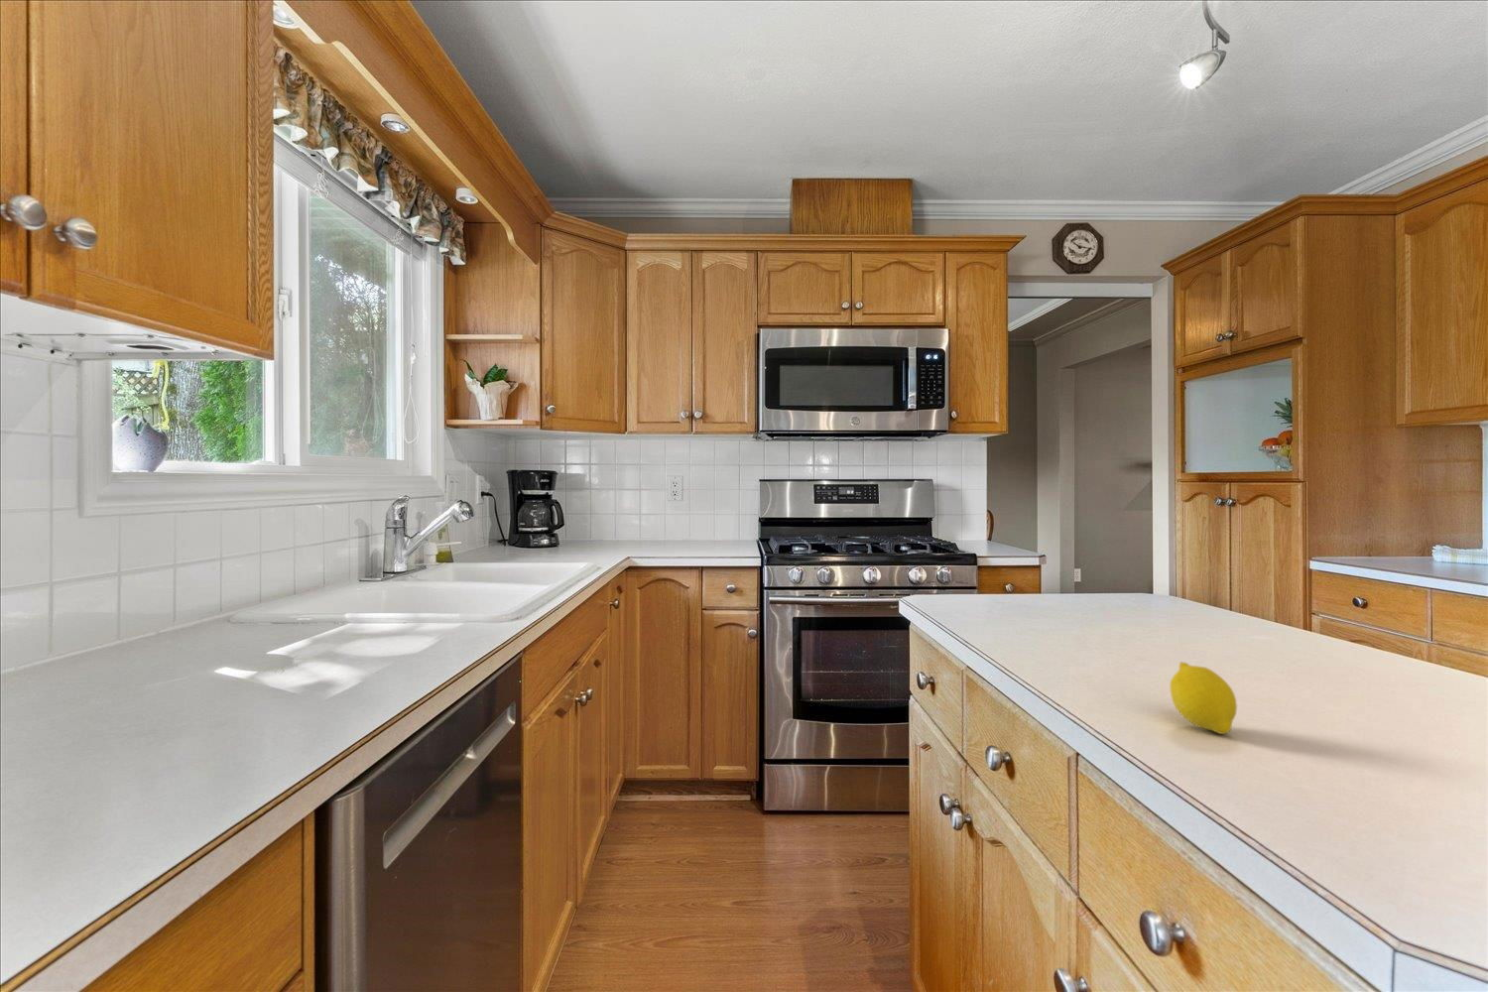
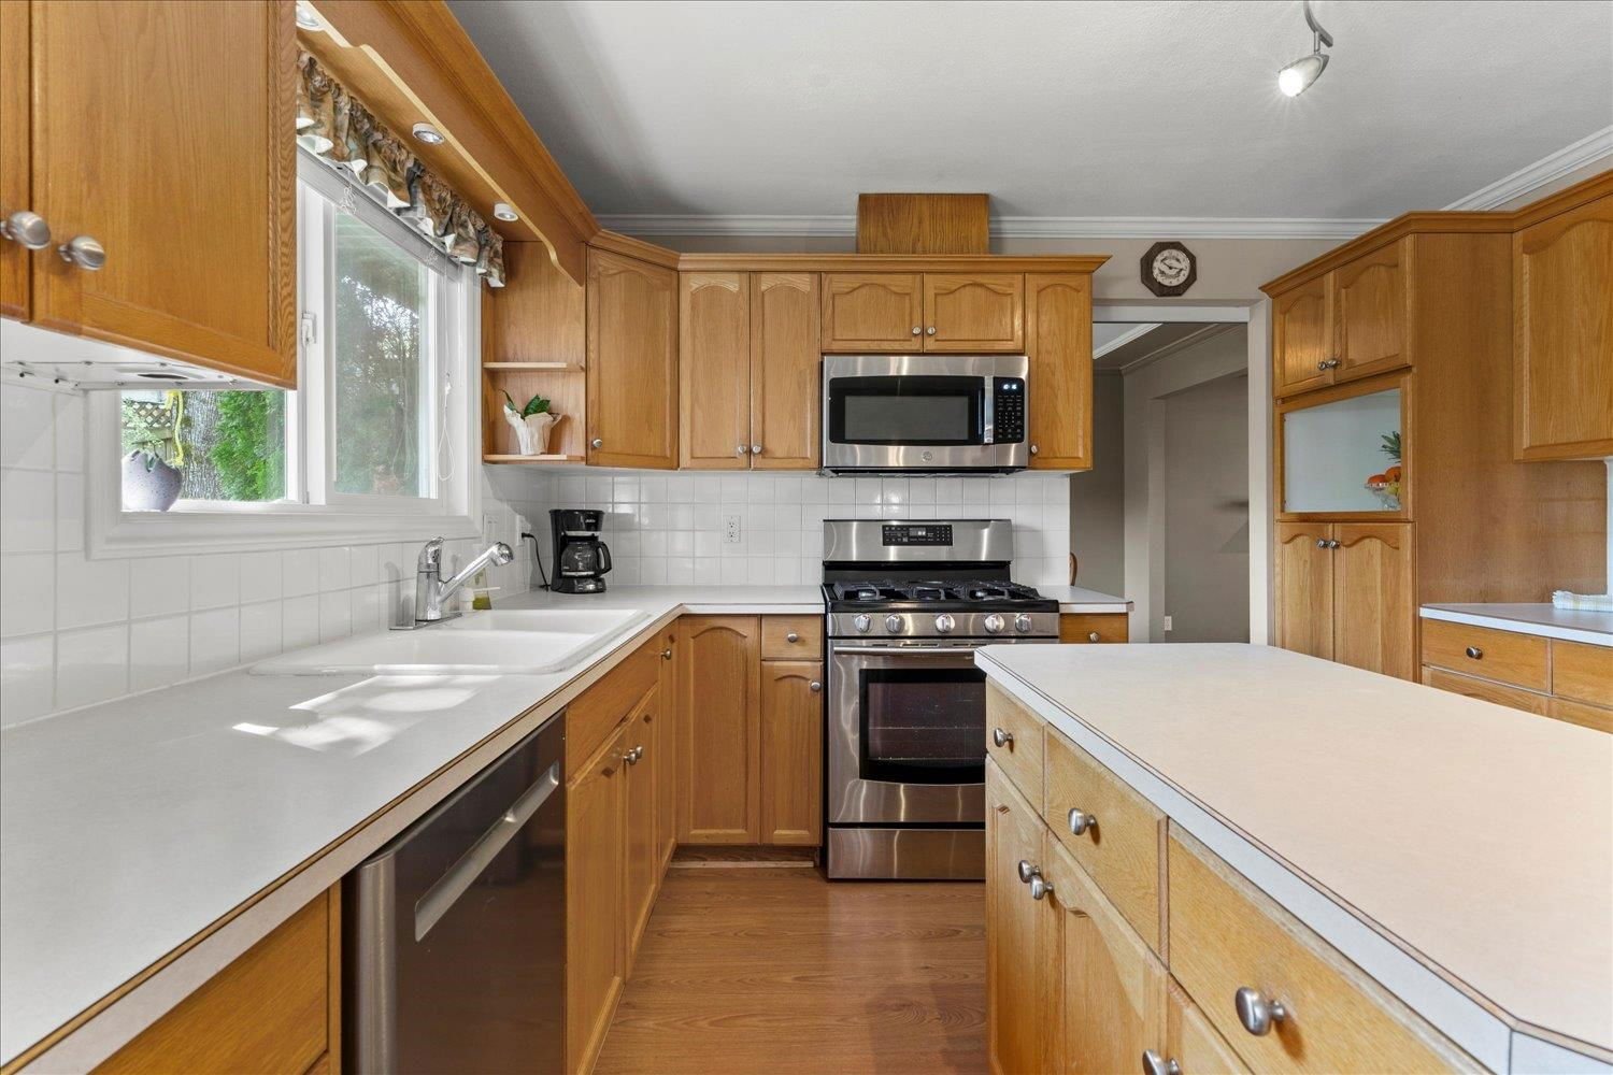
- fruit (1202, 696)
